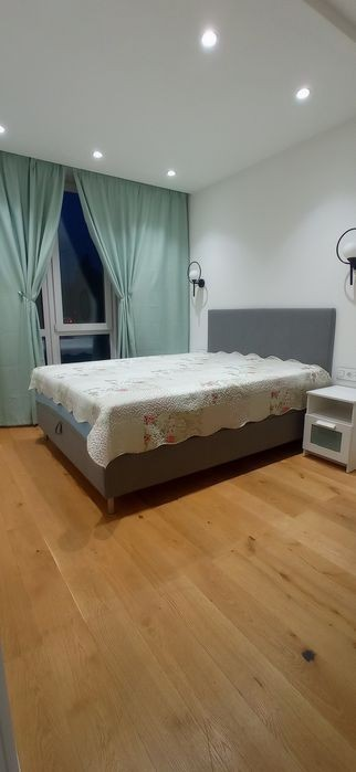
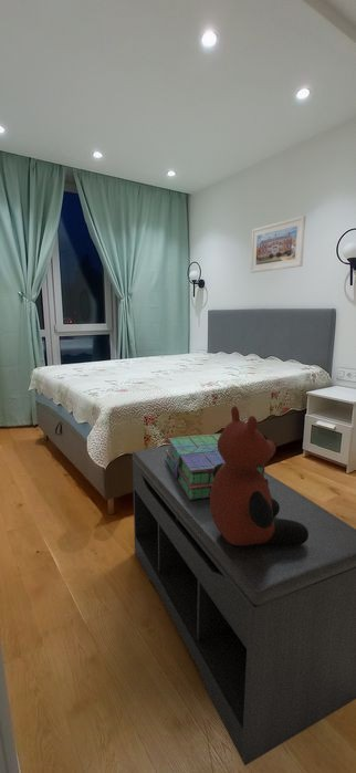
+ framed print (275, 247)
+ bench (223, 549)
+ stack of books (211, 460)
+ teddy bear (258, 473)
